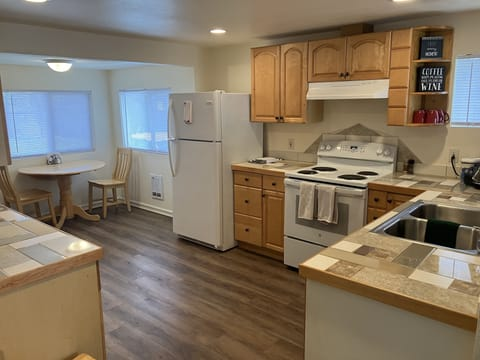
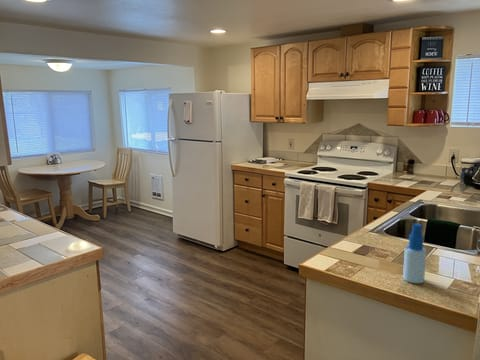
+ spray bottle (415, 252)
